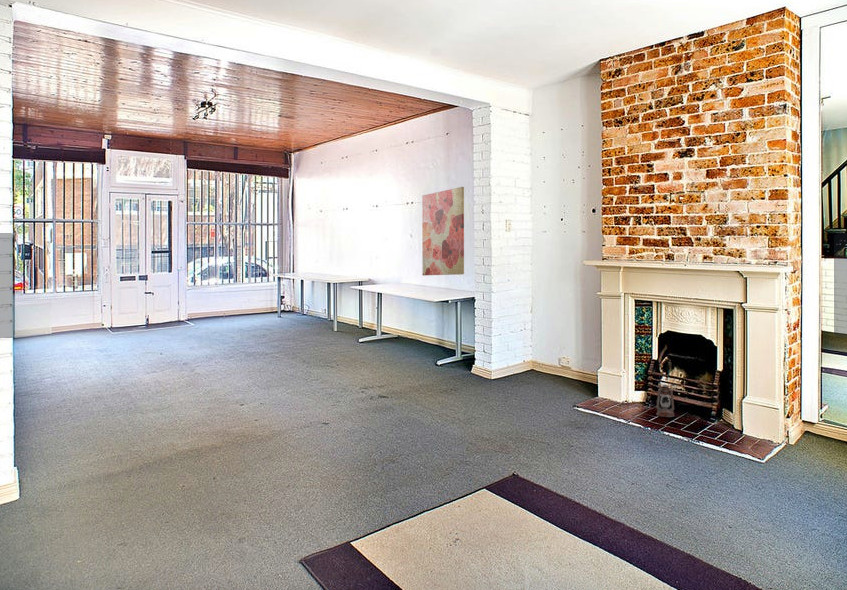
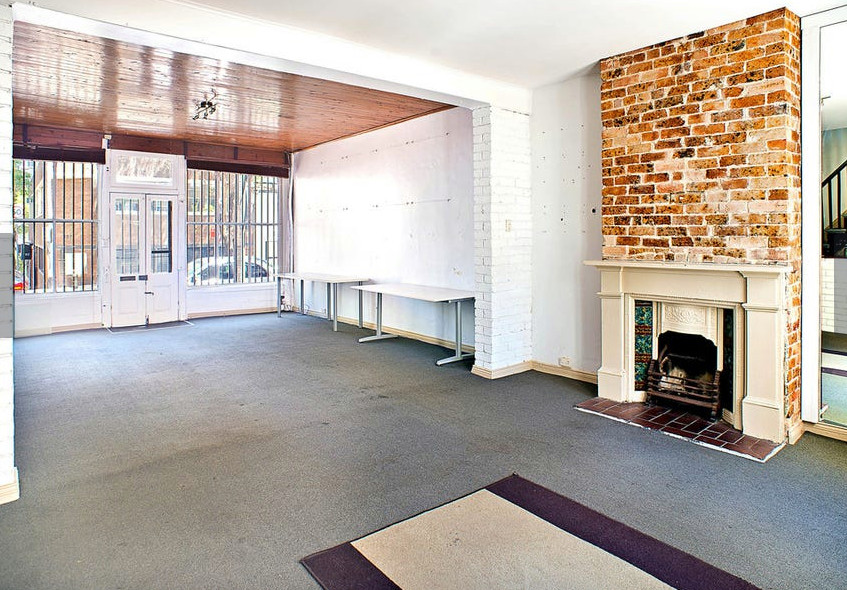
- wall art (442, 233)
- lantern (665, 395)
